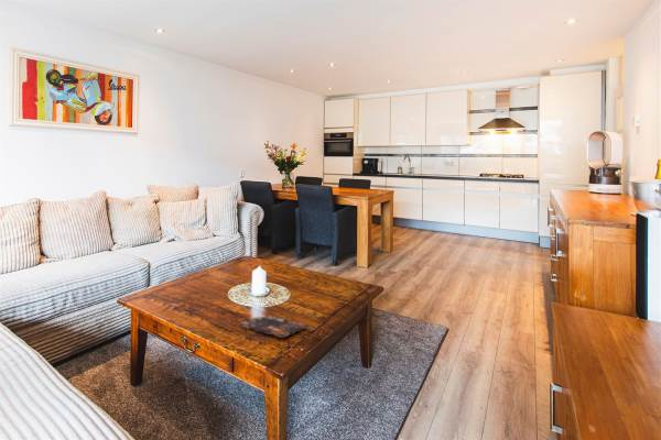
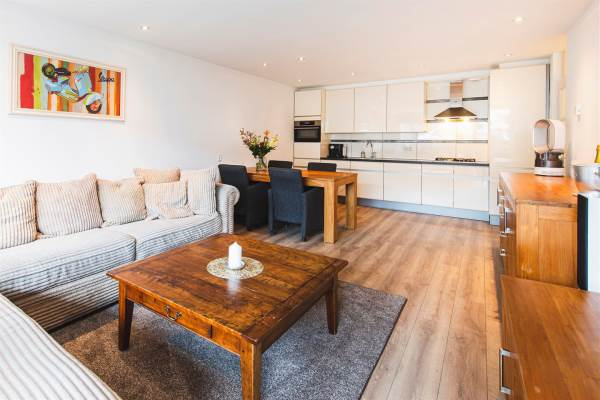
- book (273, 324)
